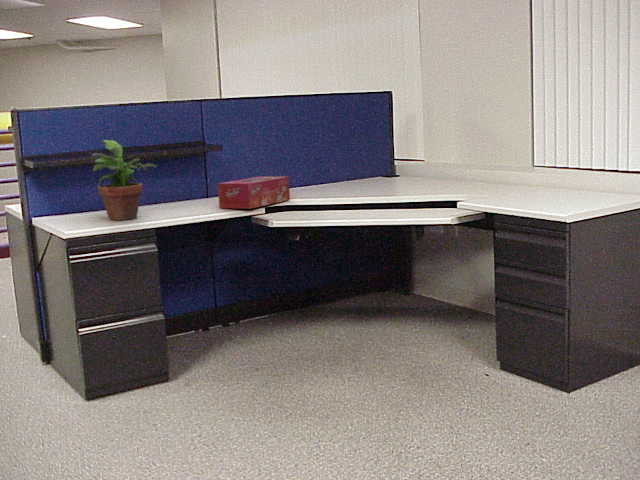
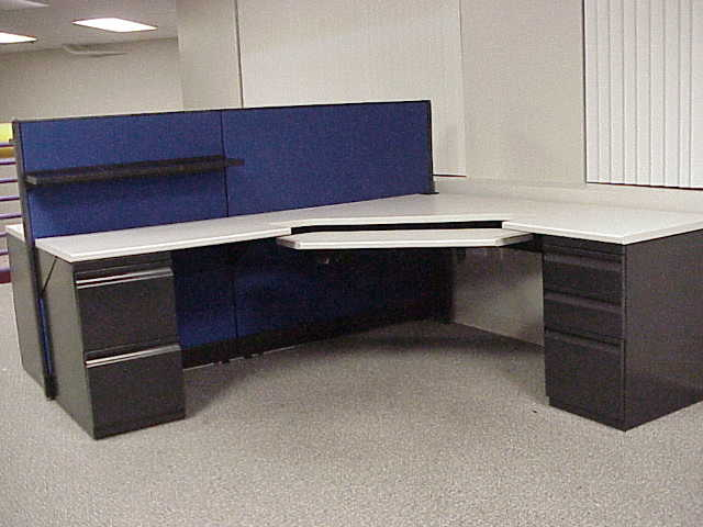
- potted plant (123, 179)
- tissue box (254, 191)
